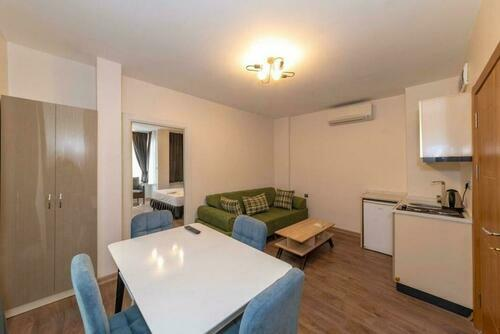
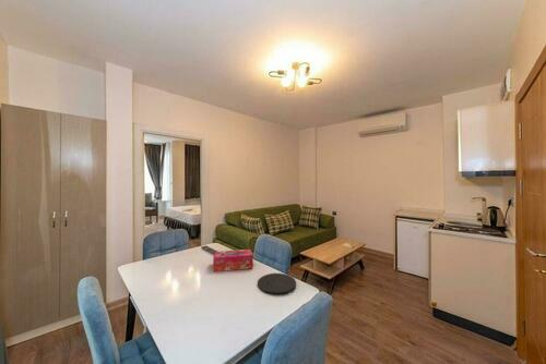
+ tissue box (233, 259)
+ plate (276, 281)
